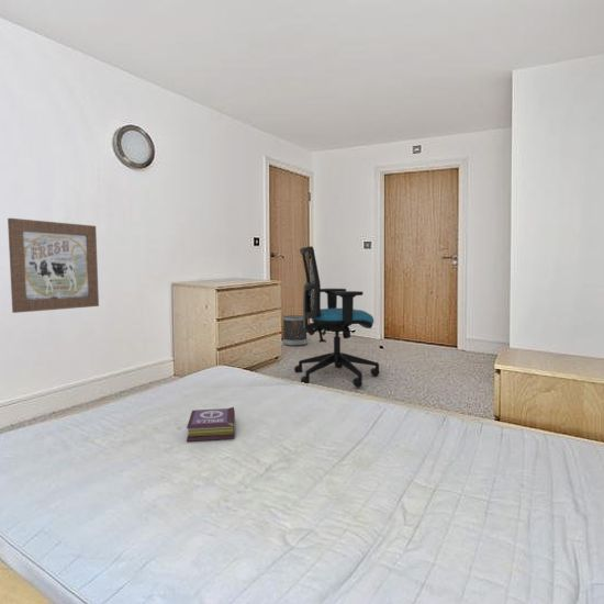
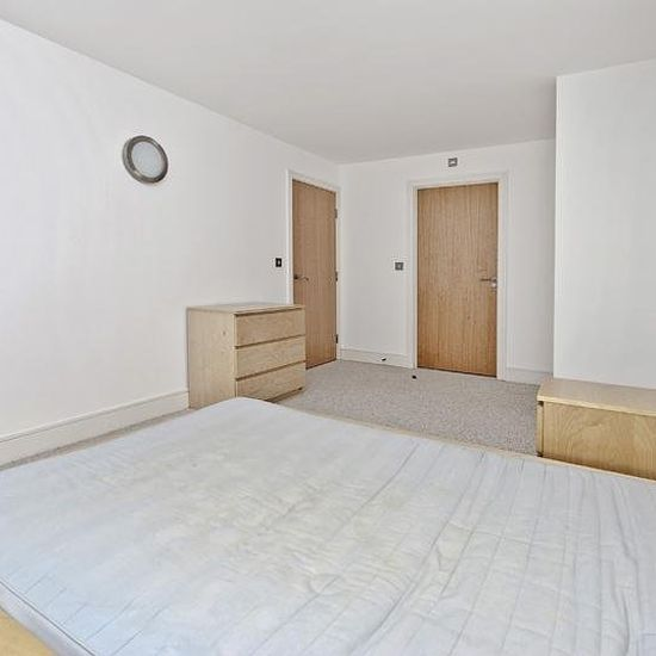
- office chair (338, 313)
- book (212, 422)
- wall art (57, 266)
- wastebasket (294, 329)
